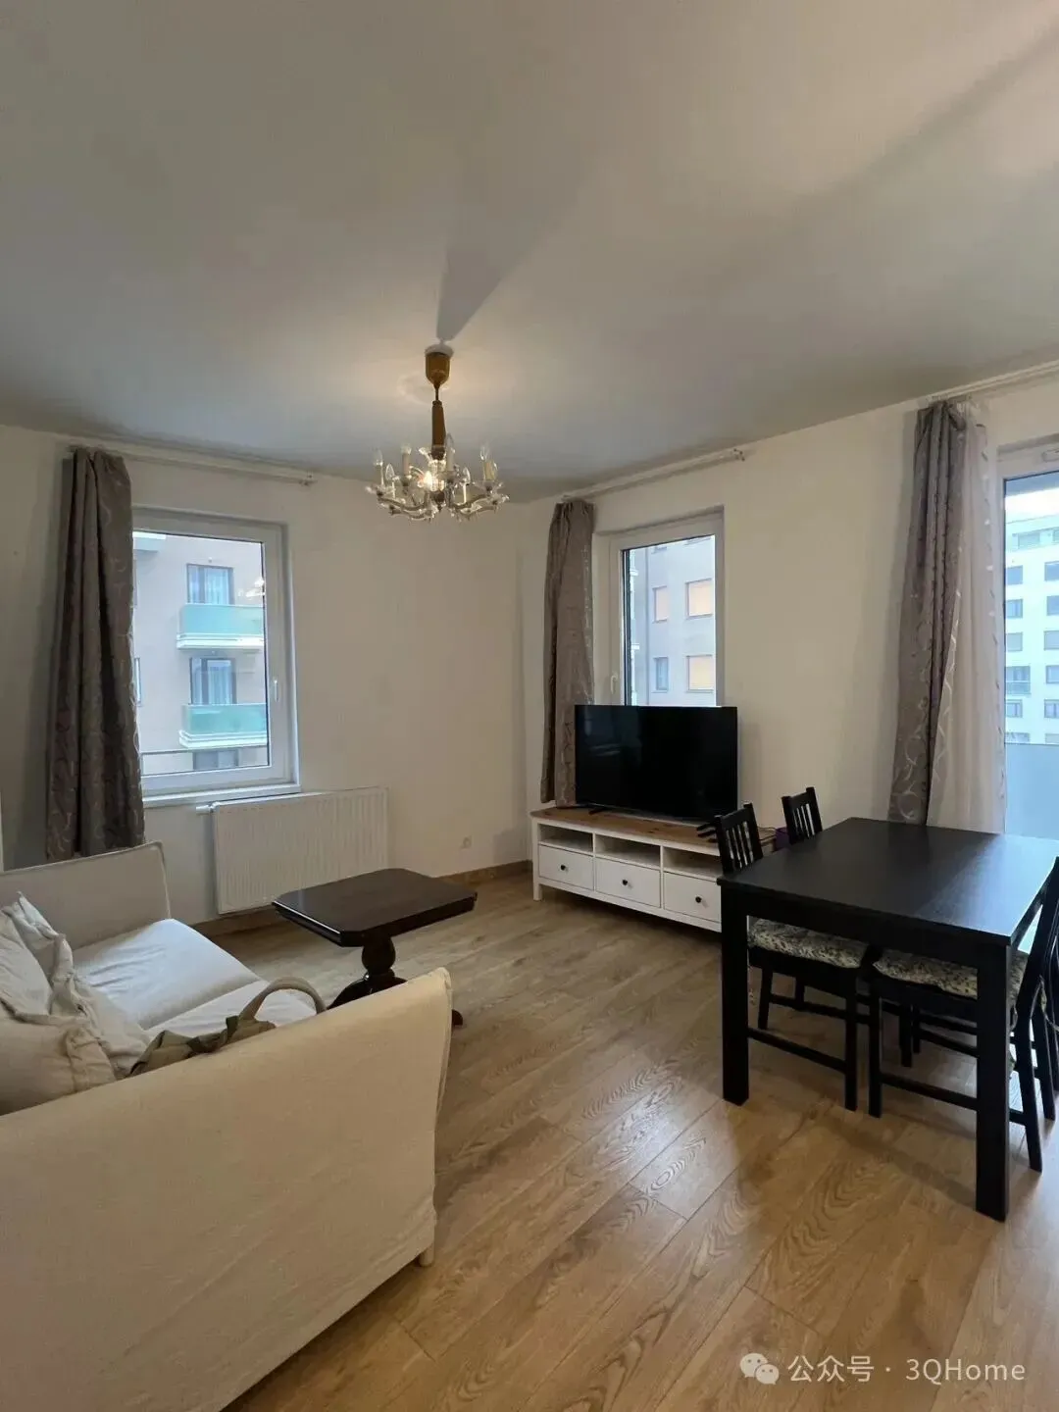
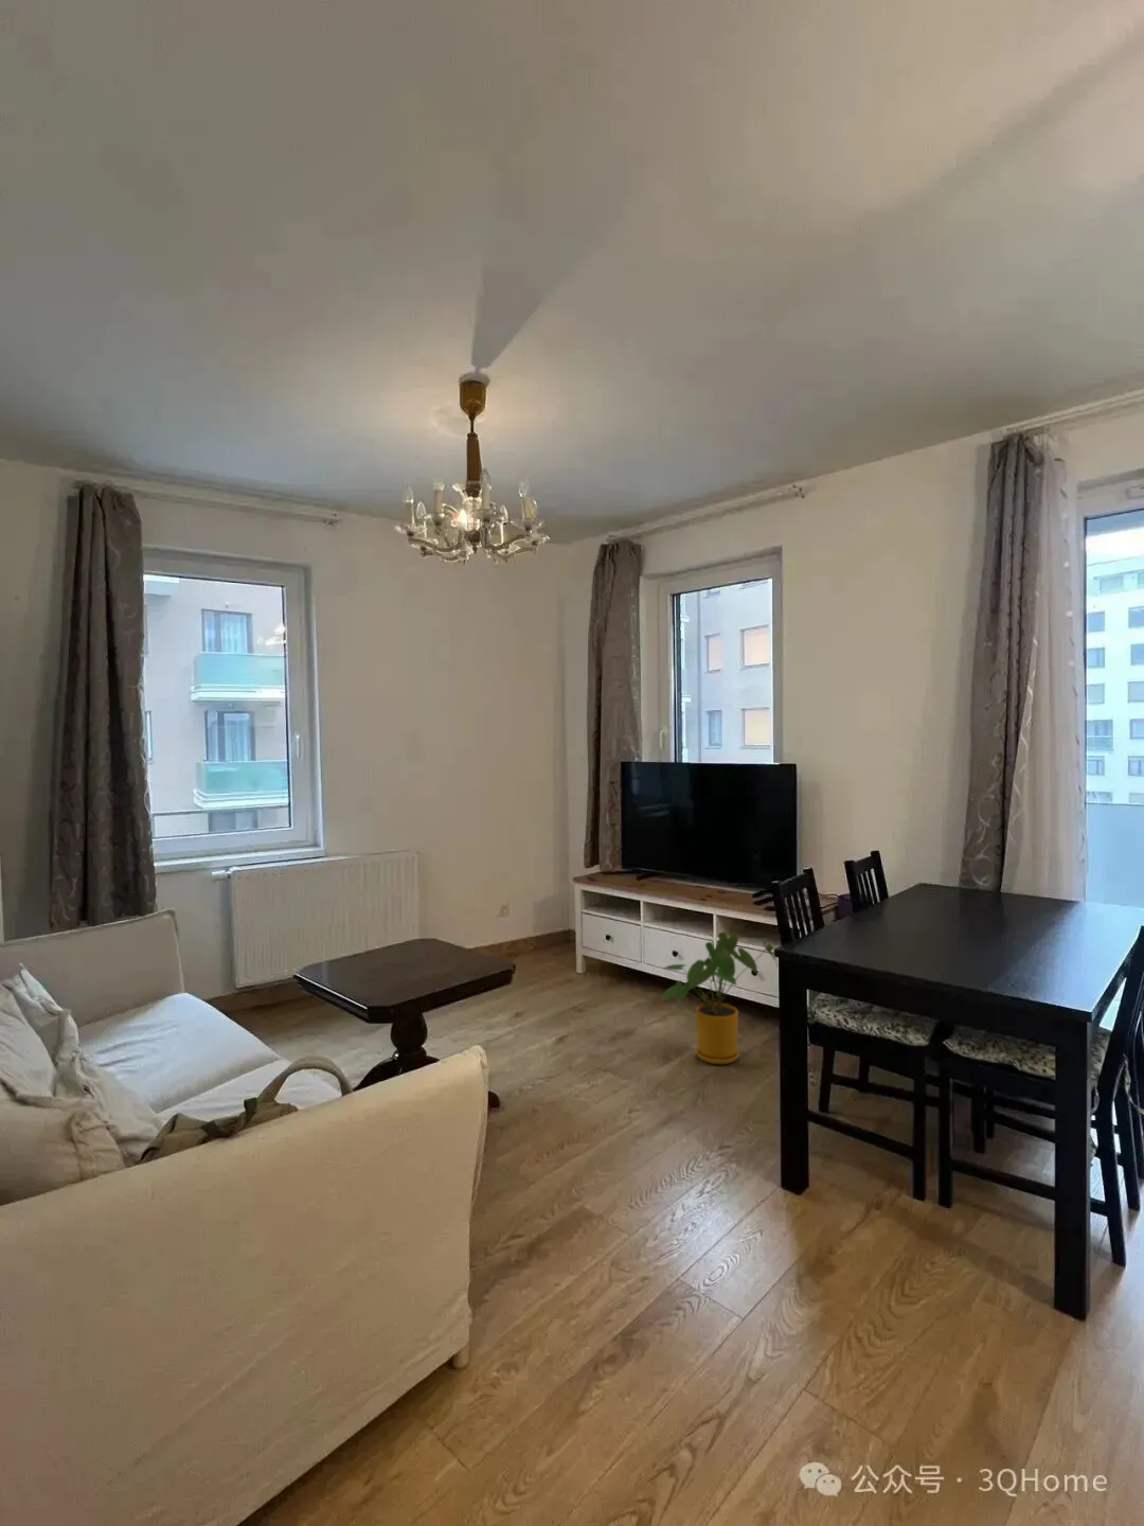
+ house plant (716, 996)
